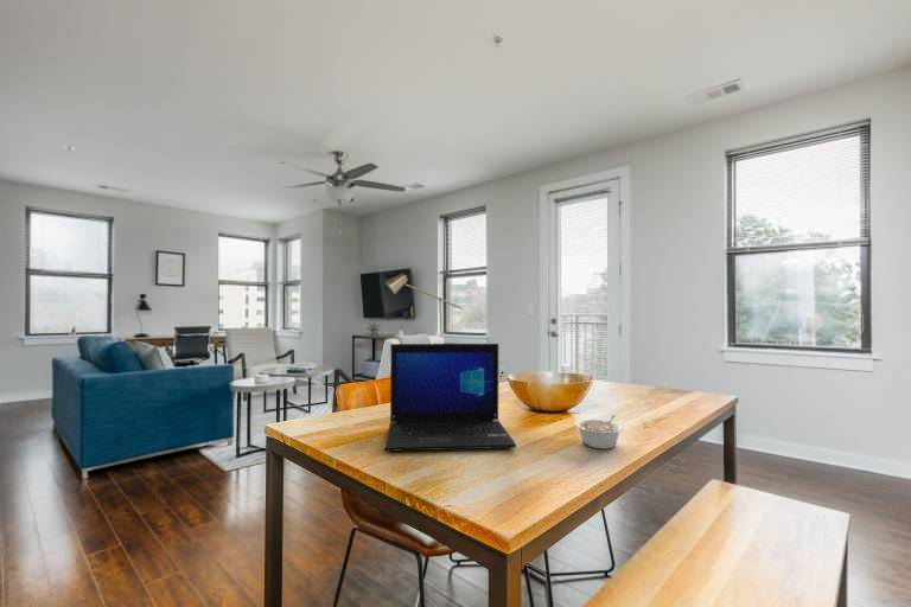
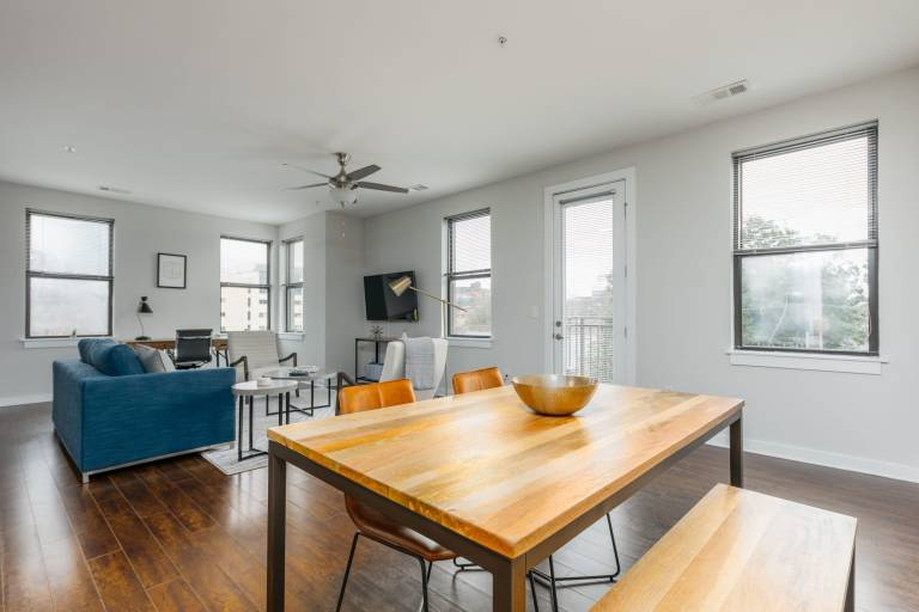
- laptop (447, 391)
- legume (598, 432)
